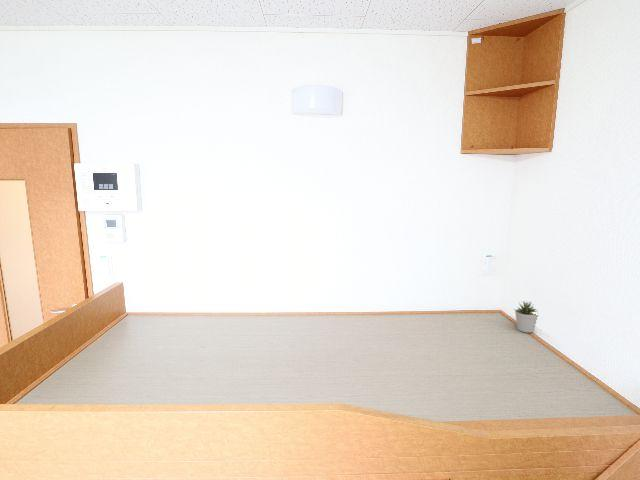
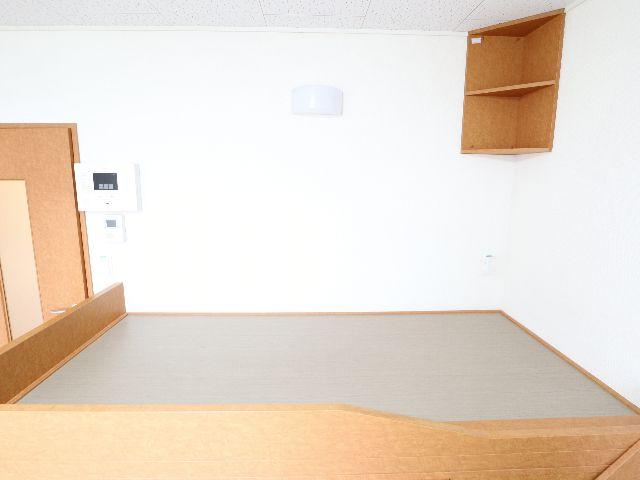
- potted plant (525, 314)
